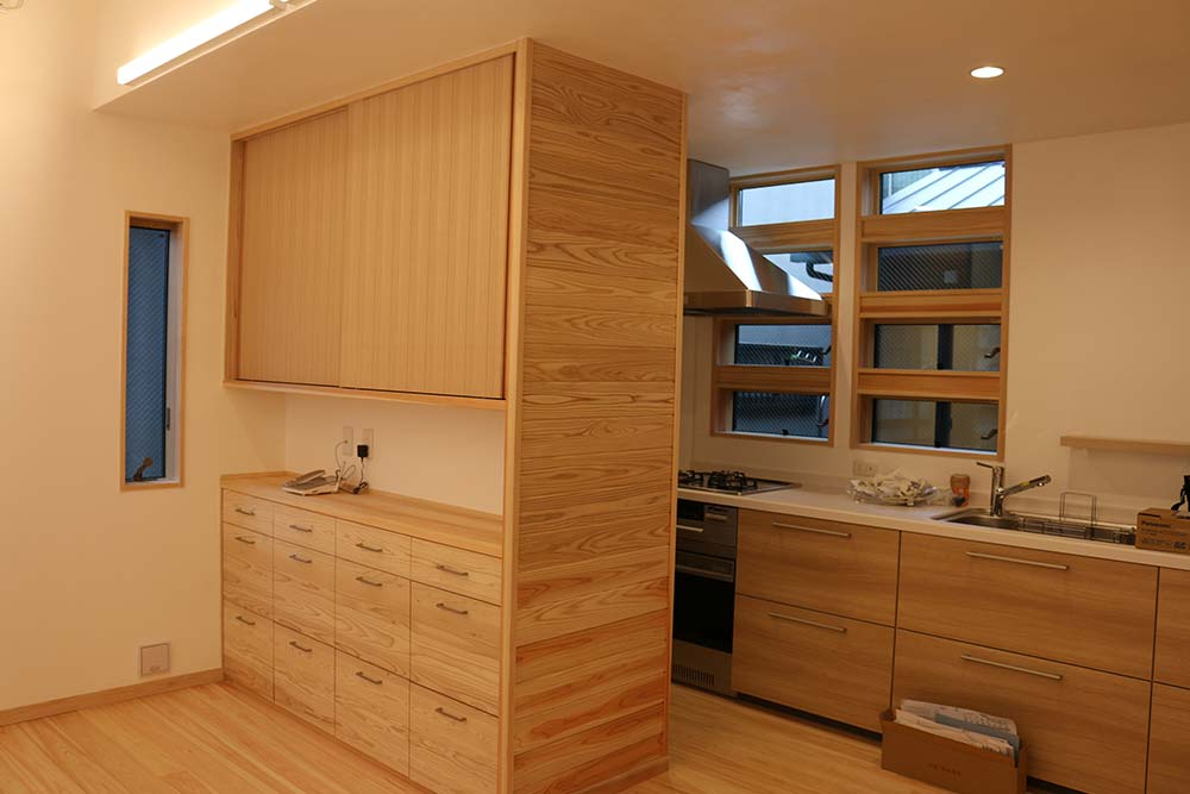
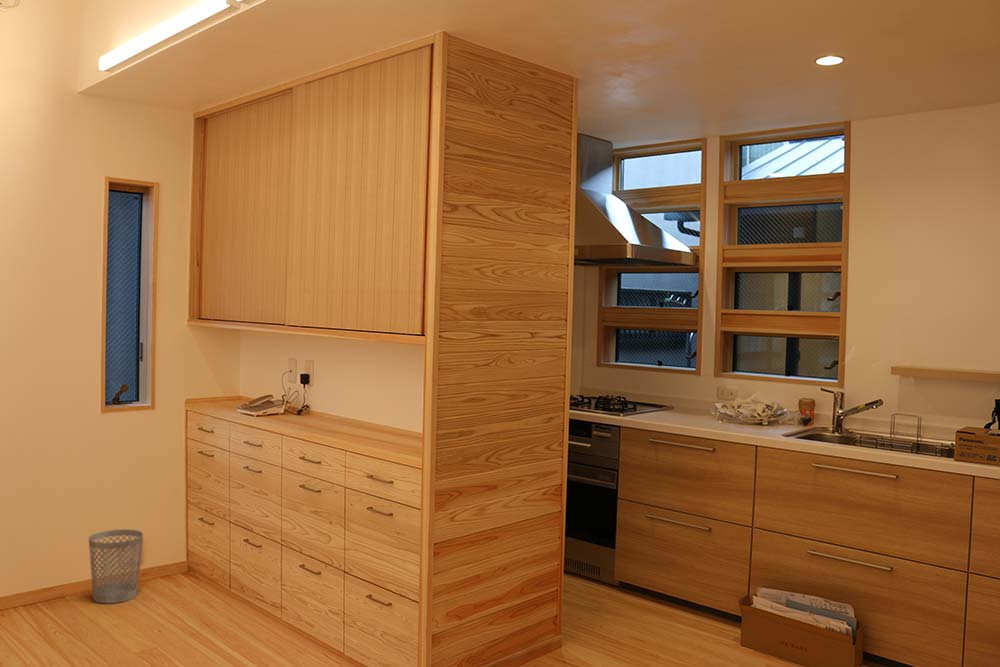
+ wastebasket (115, 566)
